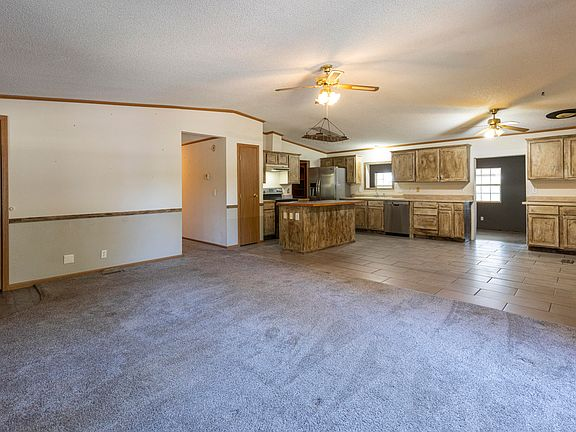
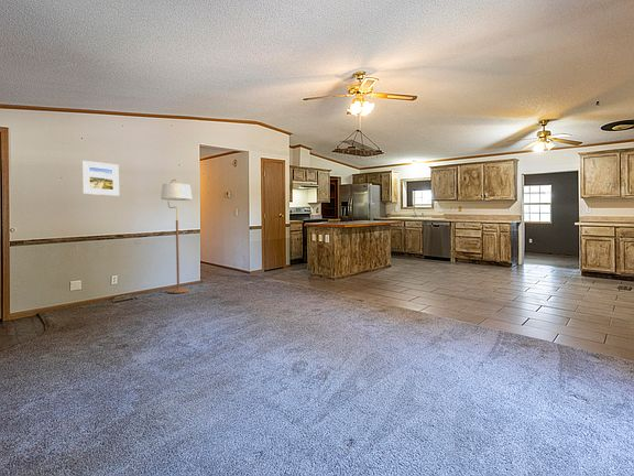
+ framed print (101, 178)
+ floor lamp (176, 235)
